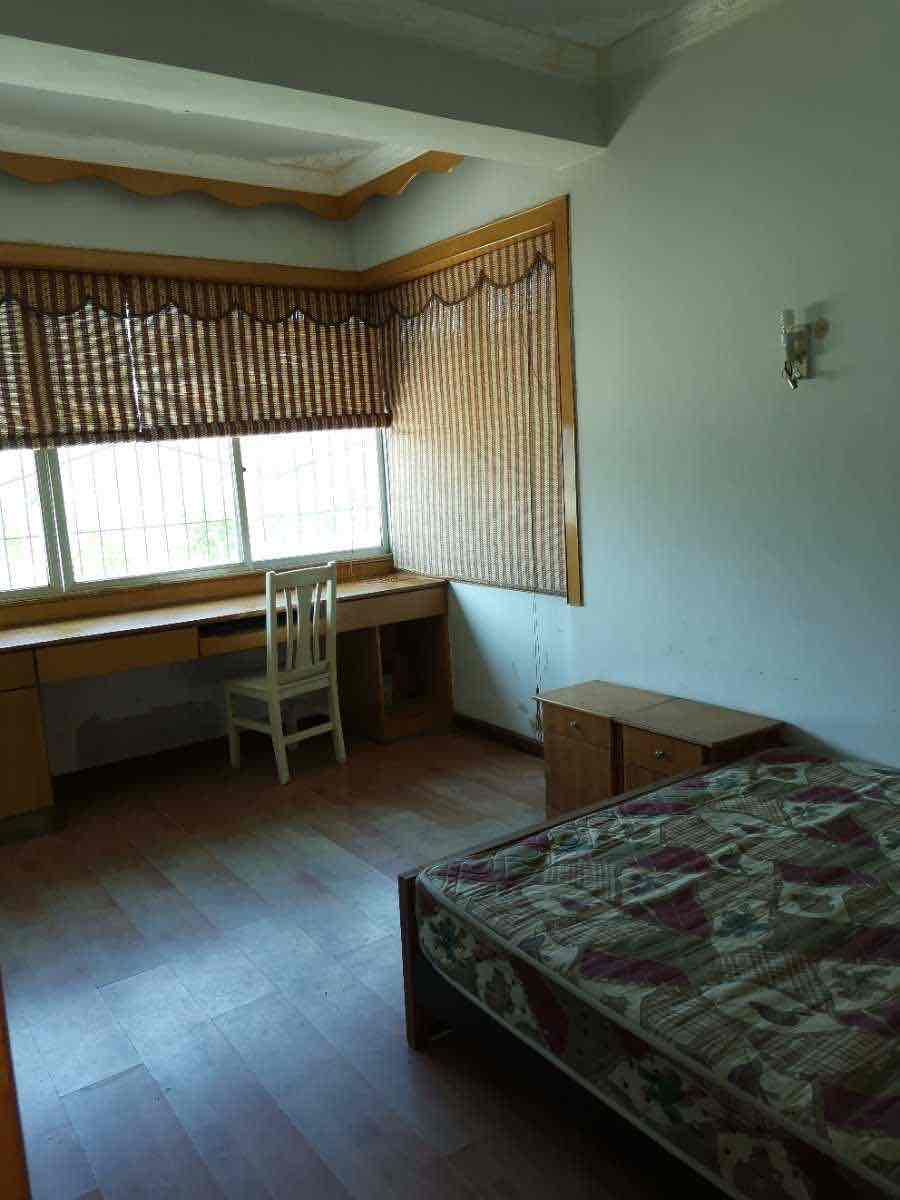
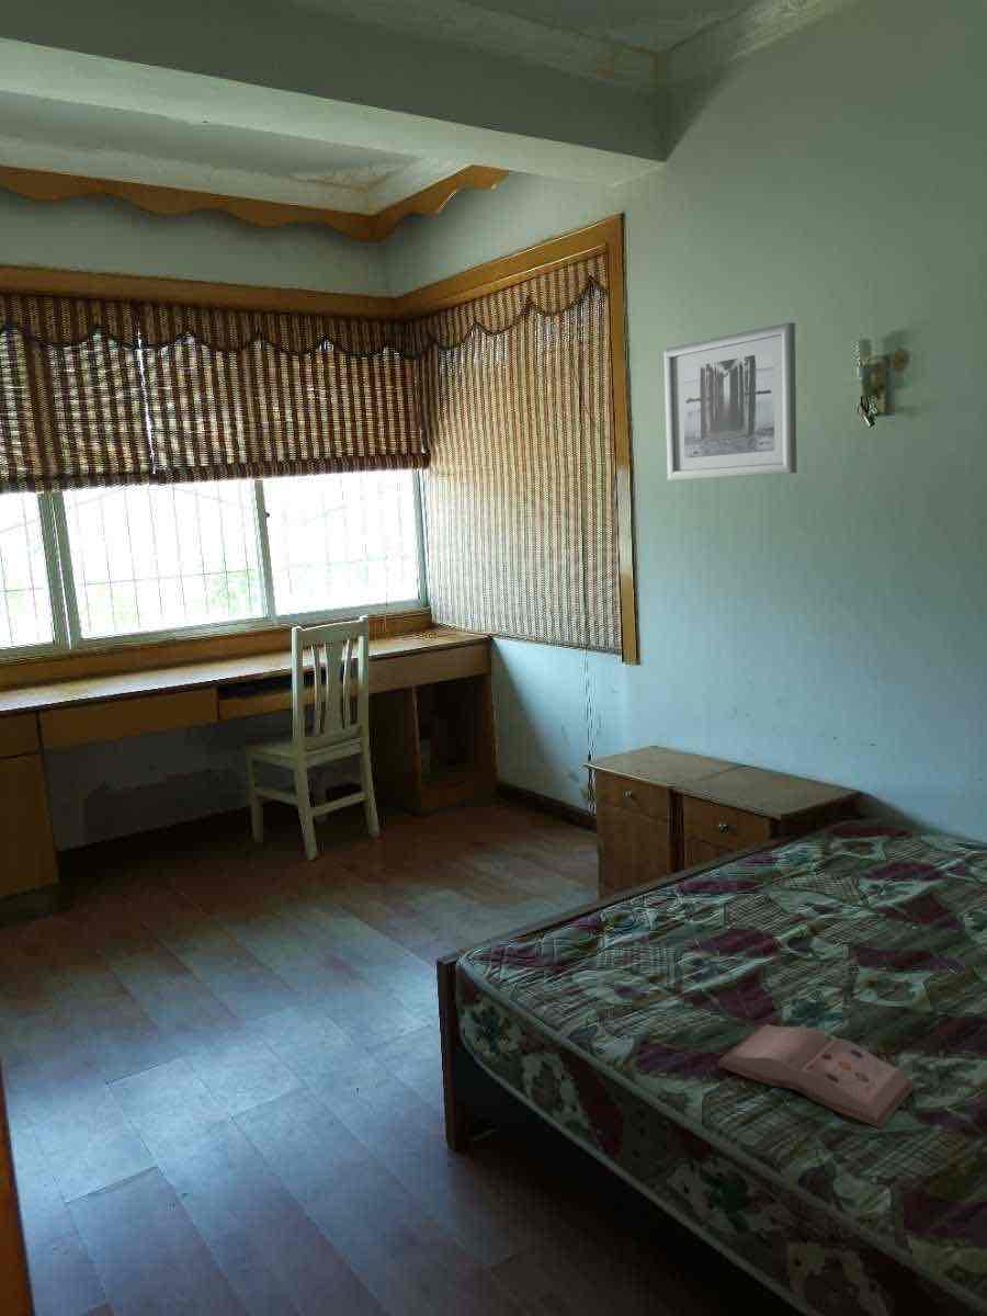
+ hardback book (814, 1063)
+ wall art (726, 407)
